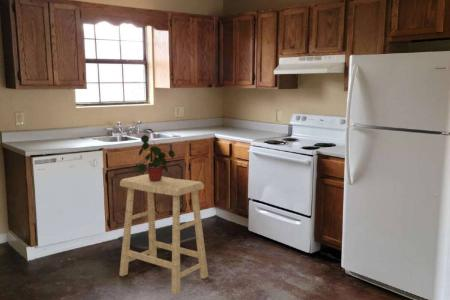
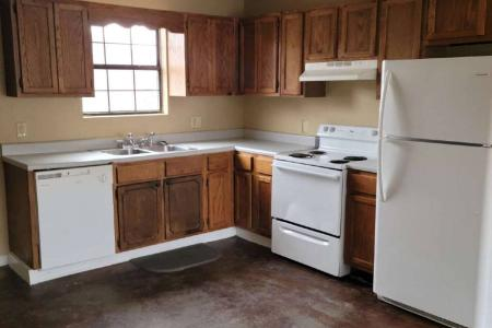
- stool (154, 229)
- potted plant (154, 157)
